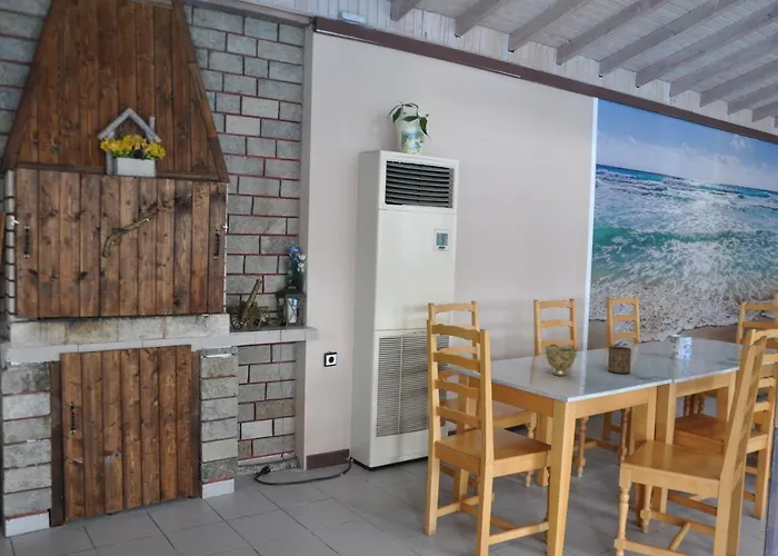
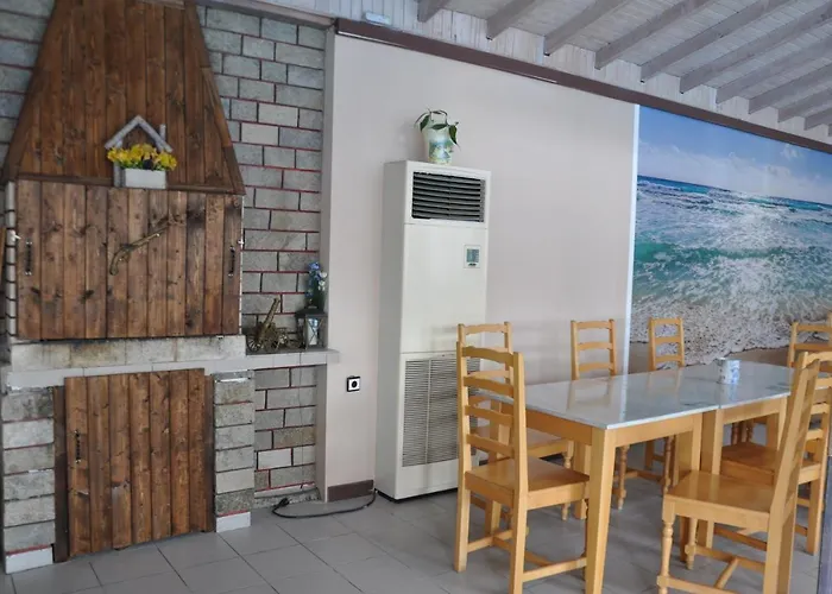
- decorative bowl (560, 360)
- cup (619, 359)
